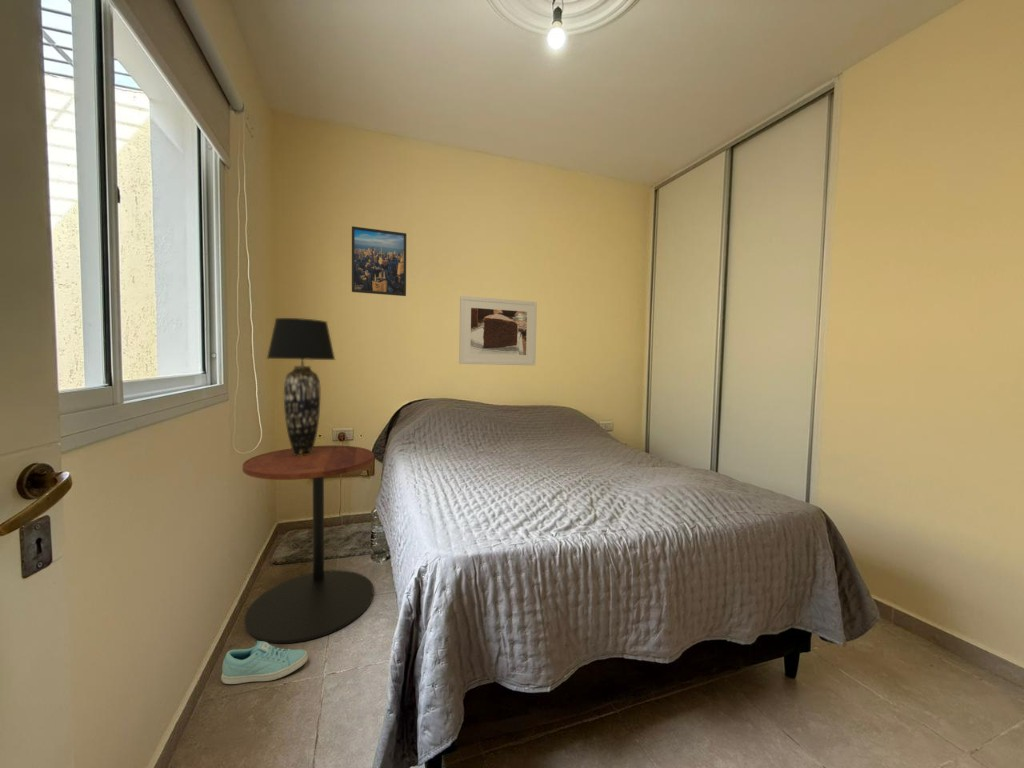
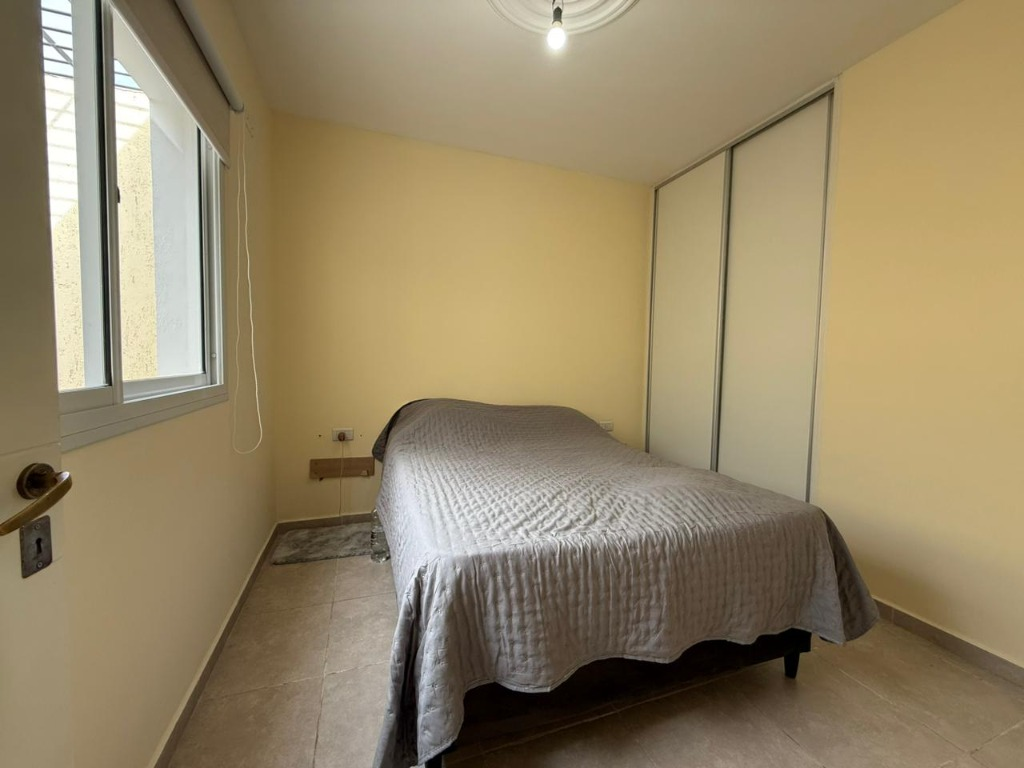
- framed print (379, 262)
- side table (313, 530)
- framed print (499, 332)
- table lamp (302, 386)
- sneaker (265, 658)
